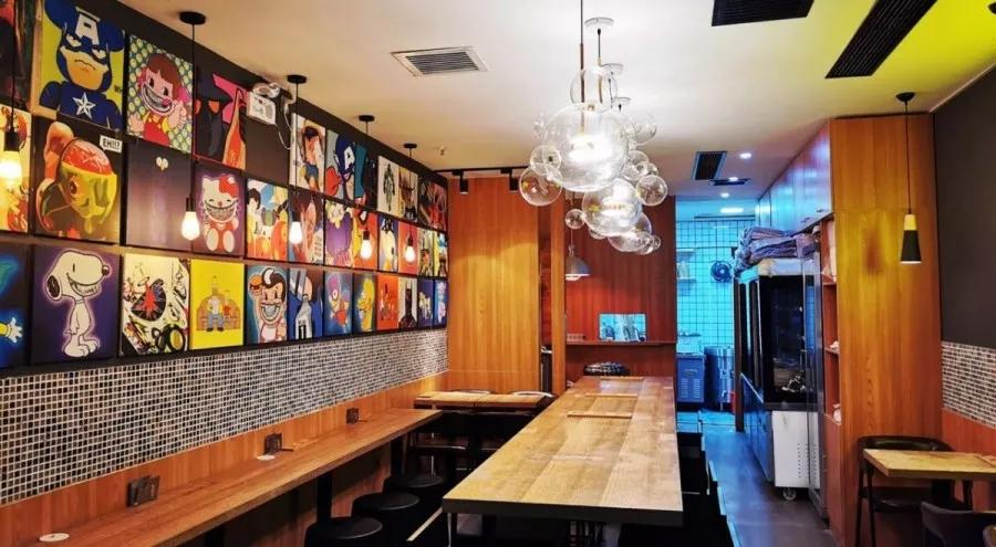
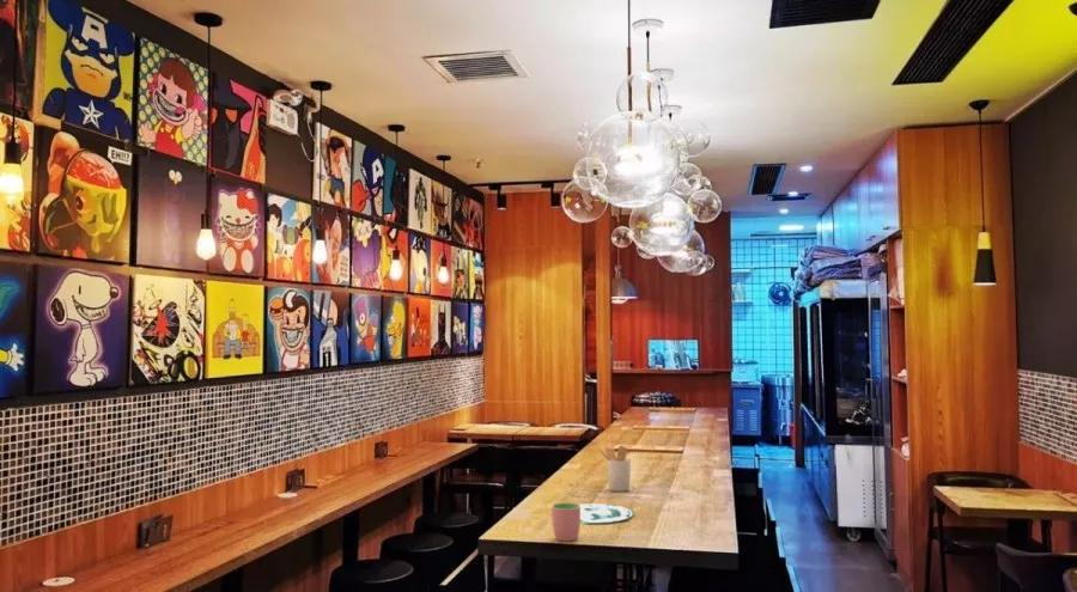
+ cup (567, 520)
+ utensil holder (613, 466)
+ plate (592, 508)
